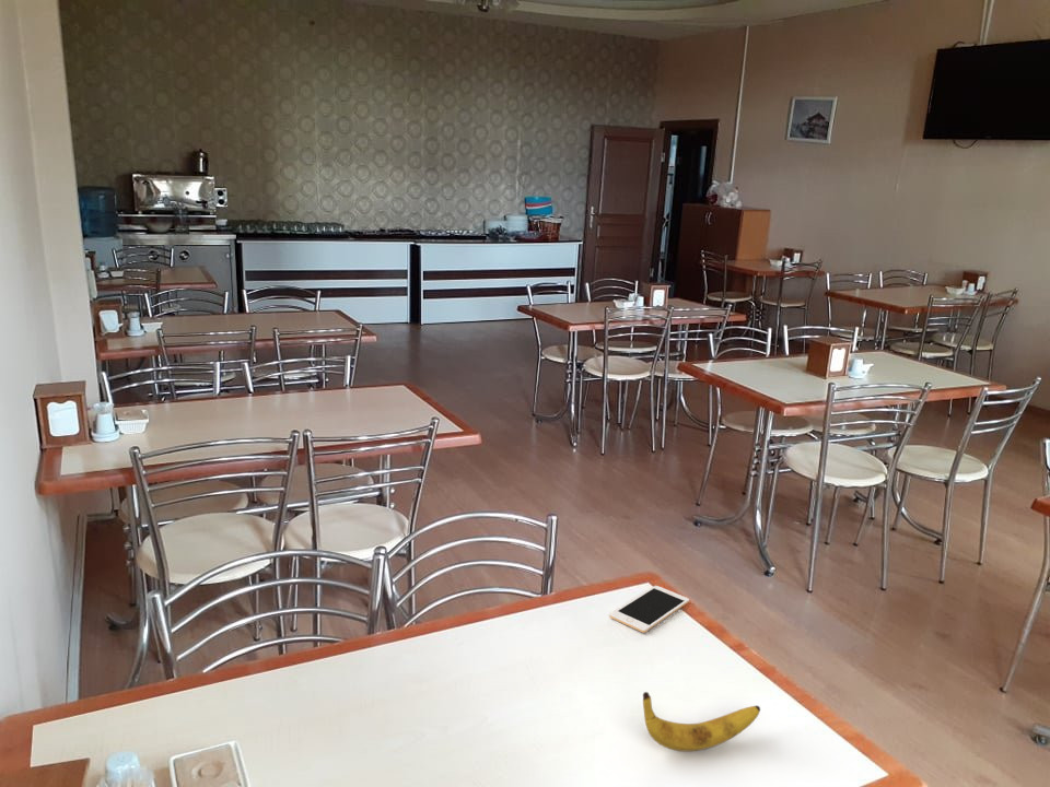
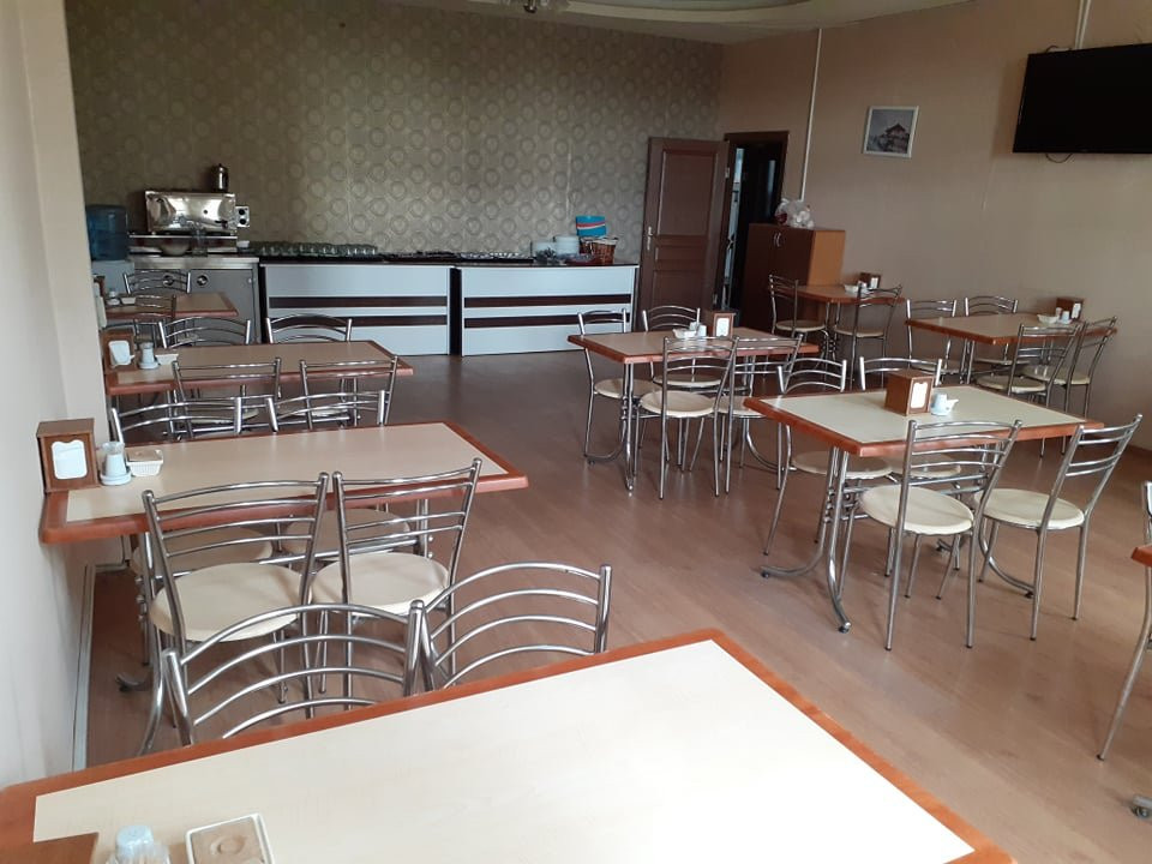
- banana (703, 721)
- cell phone (650, 608)
